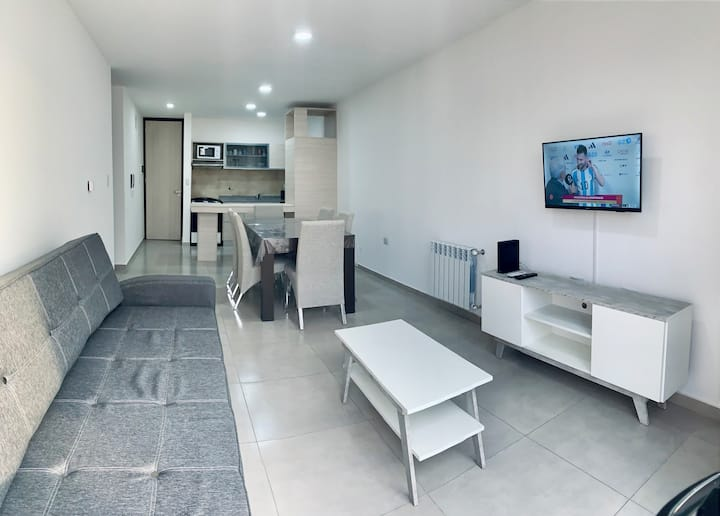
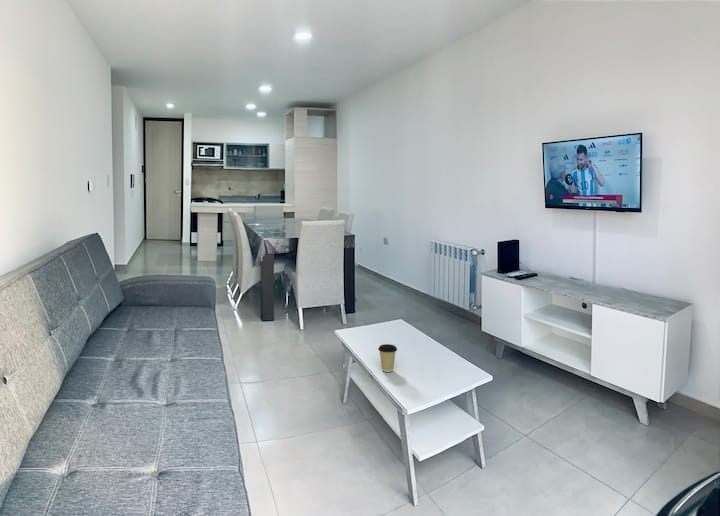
+ coffee cup (387, 357)
